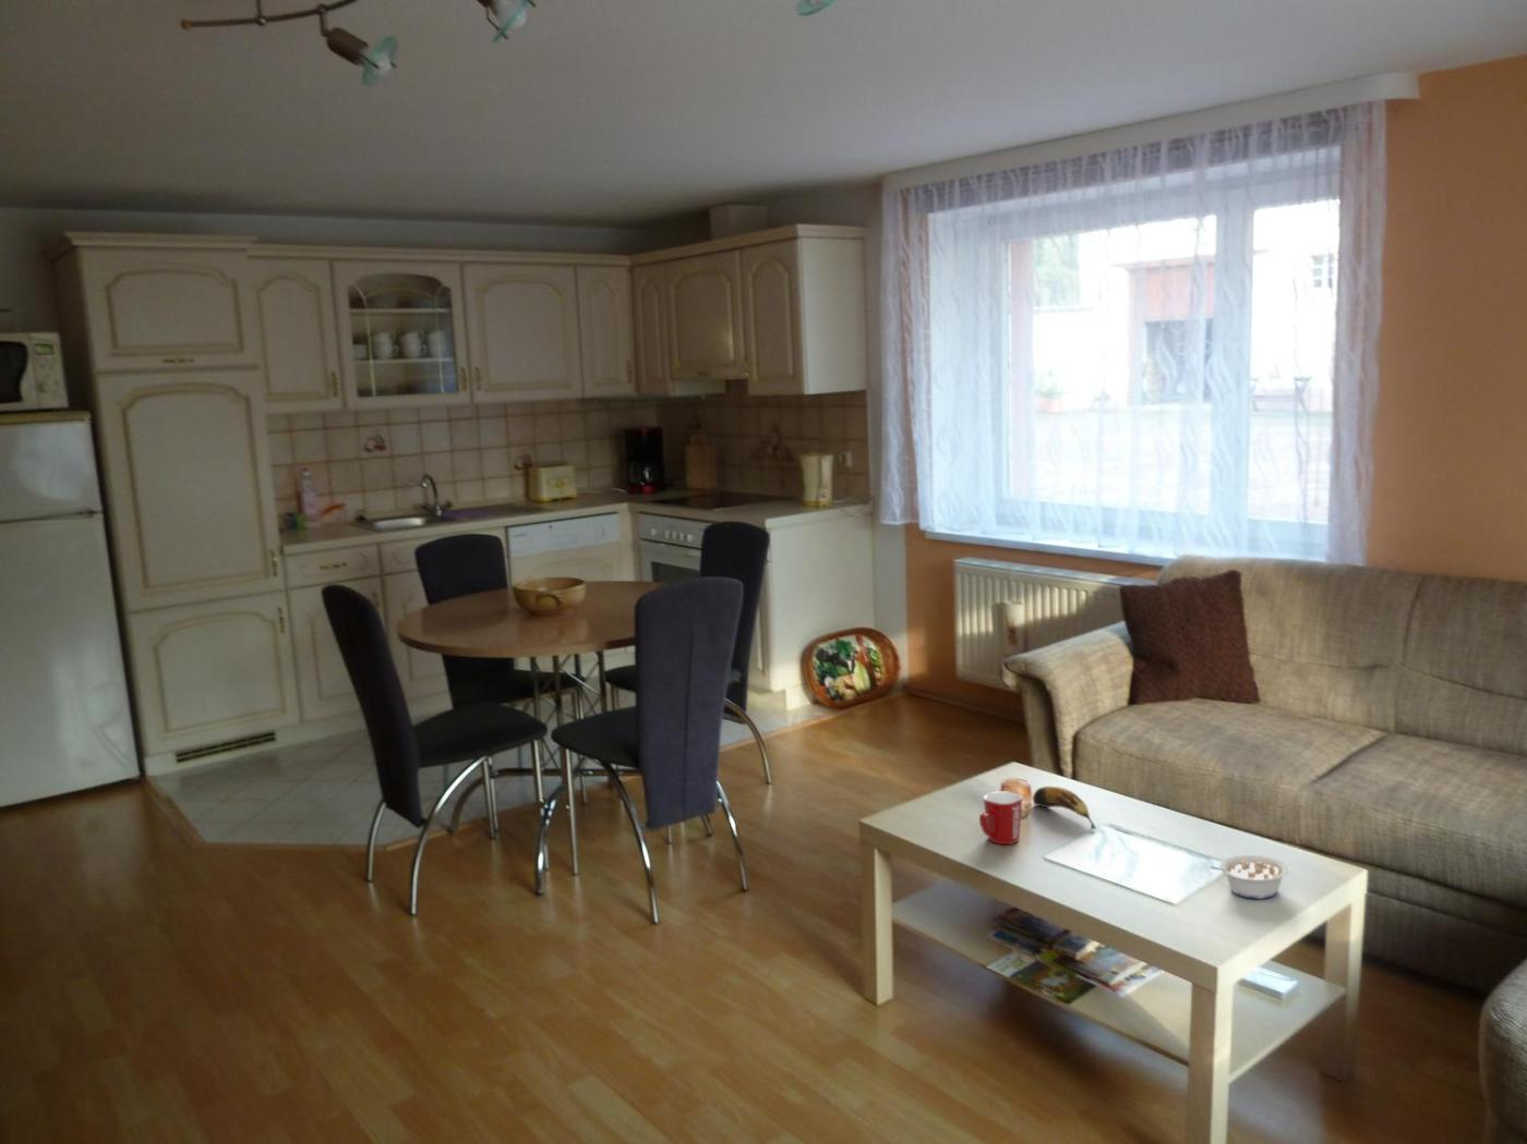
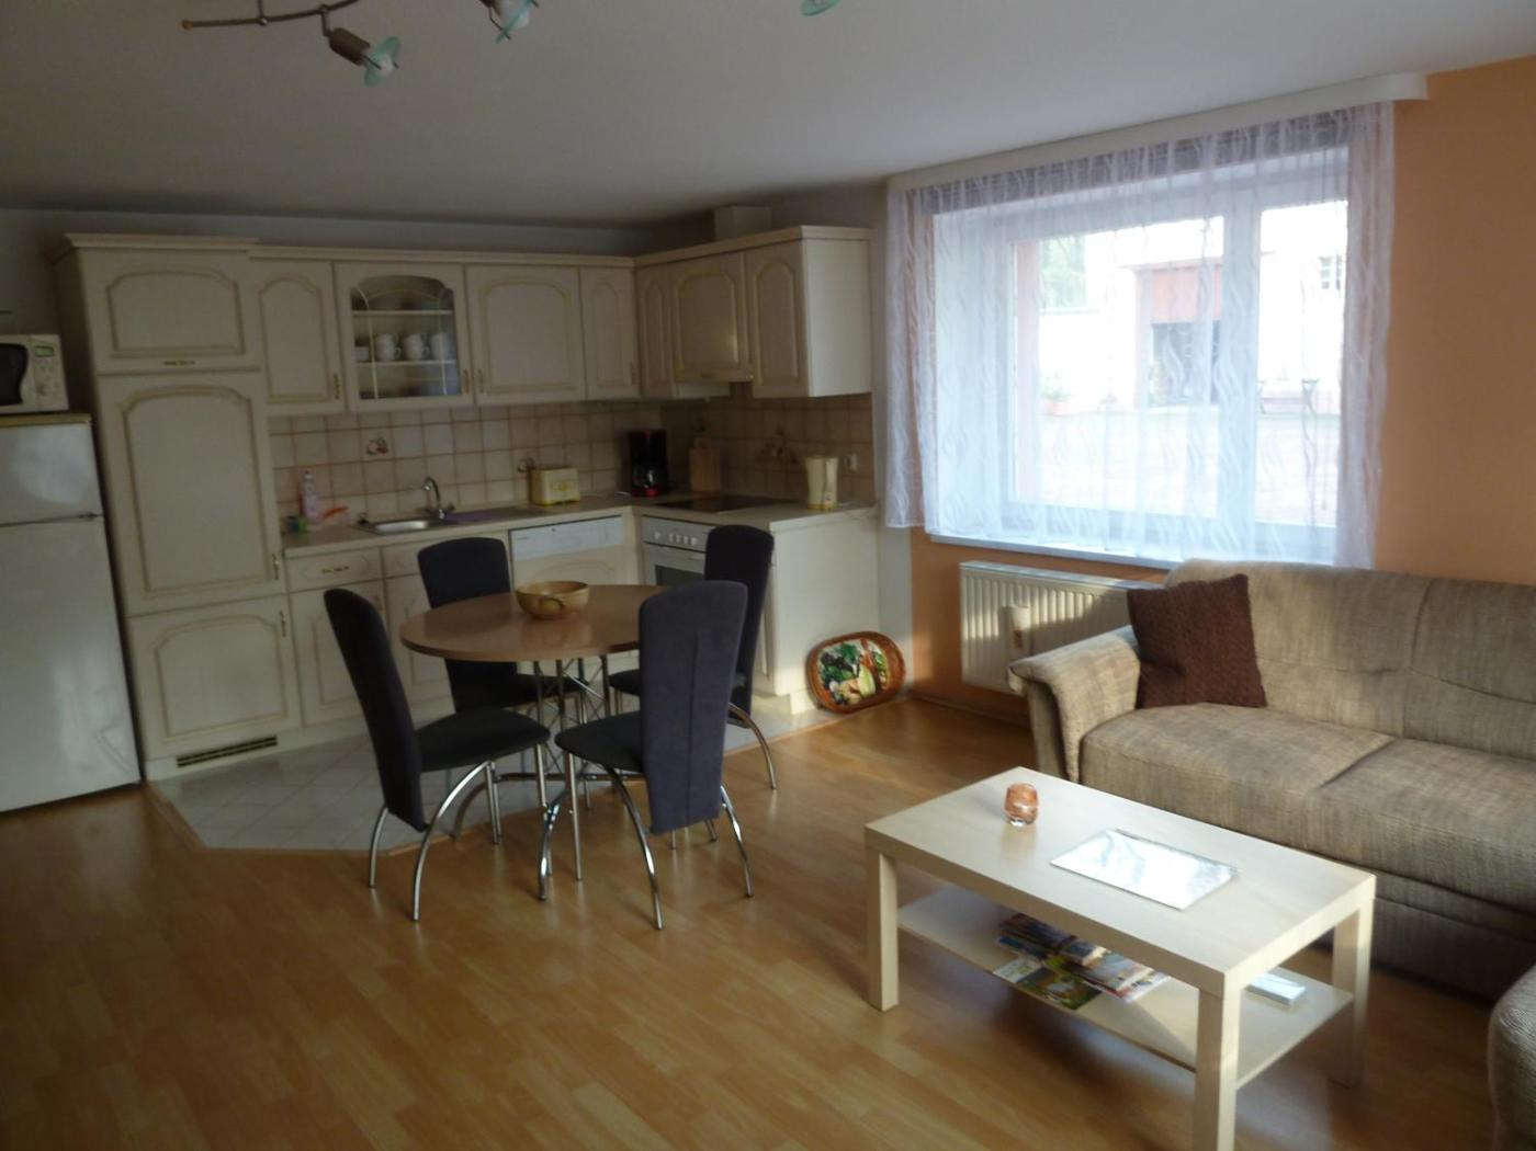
- banana (1064, 802)
- legume (1252, 876)
- mug (998, 821)
